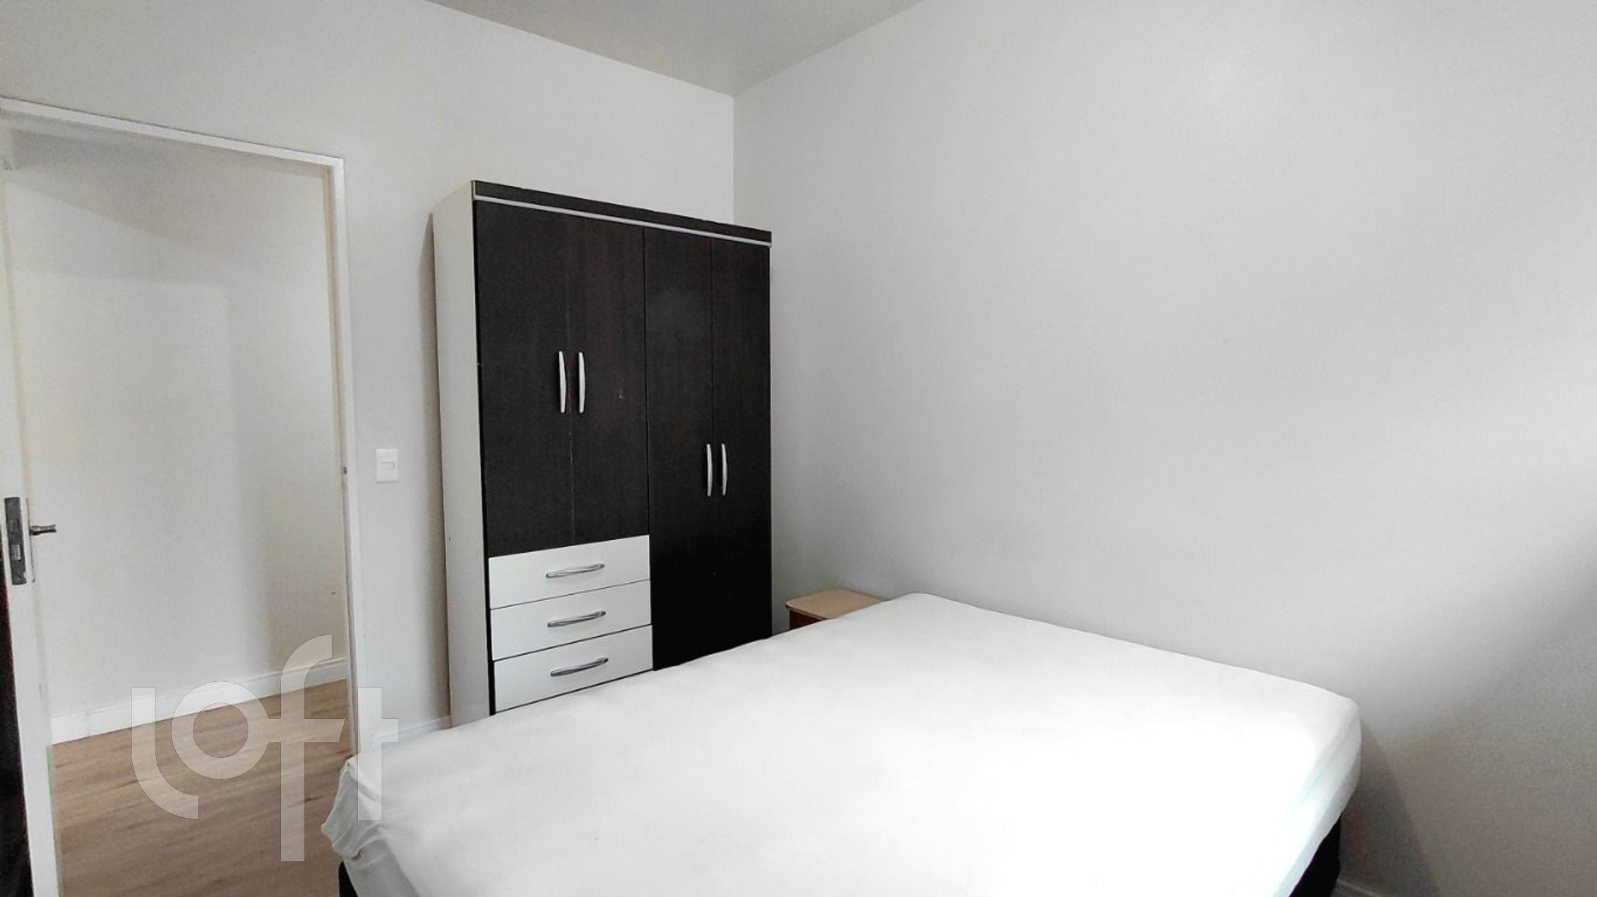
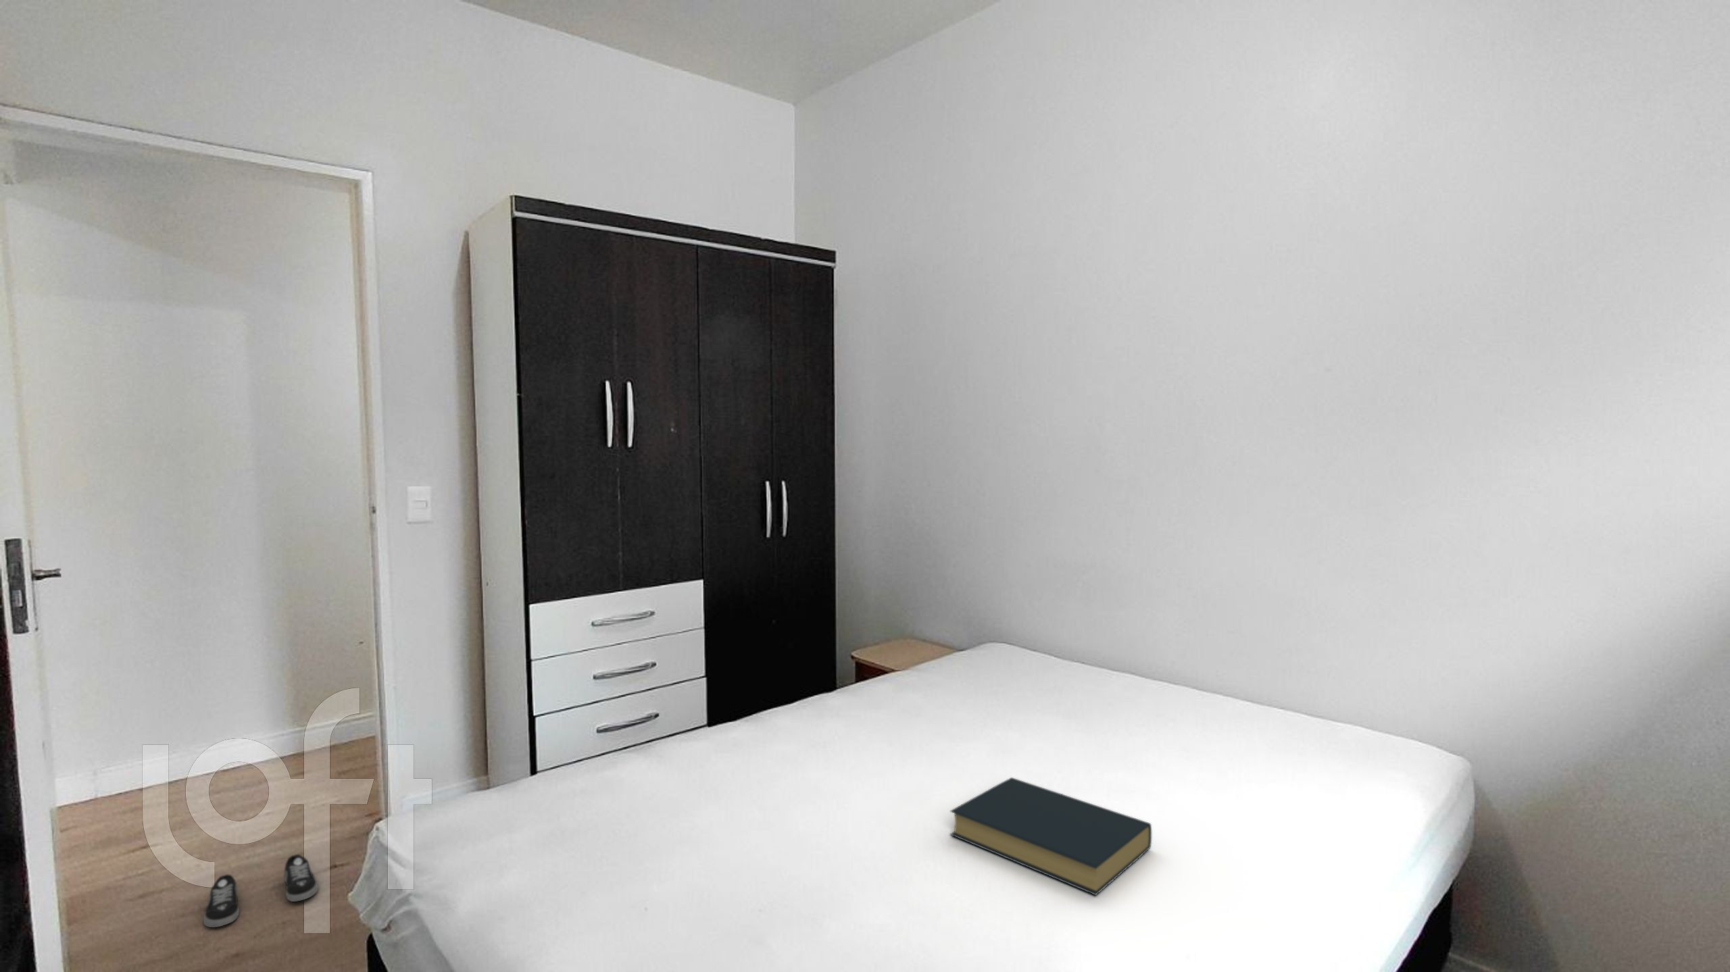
+ shoe (284, 879)
+ hardback book (1049, 828)
